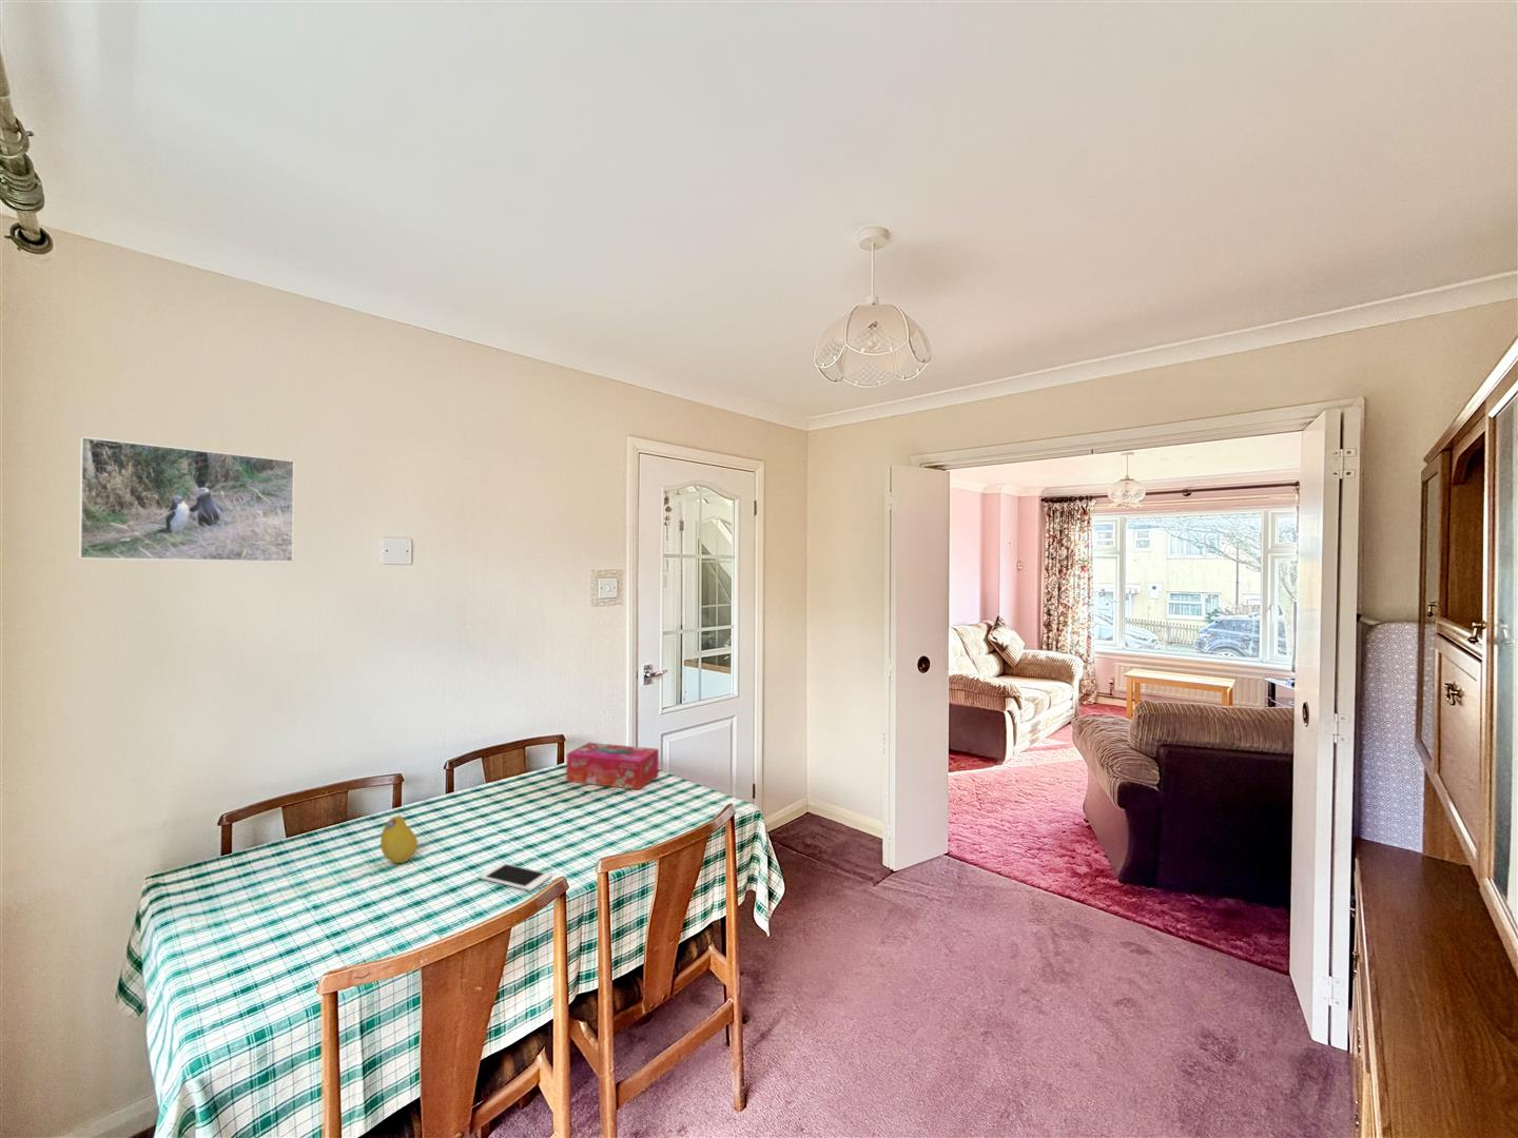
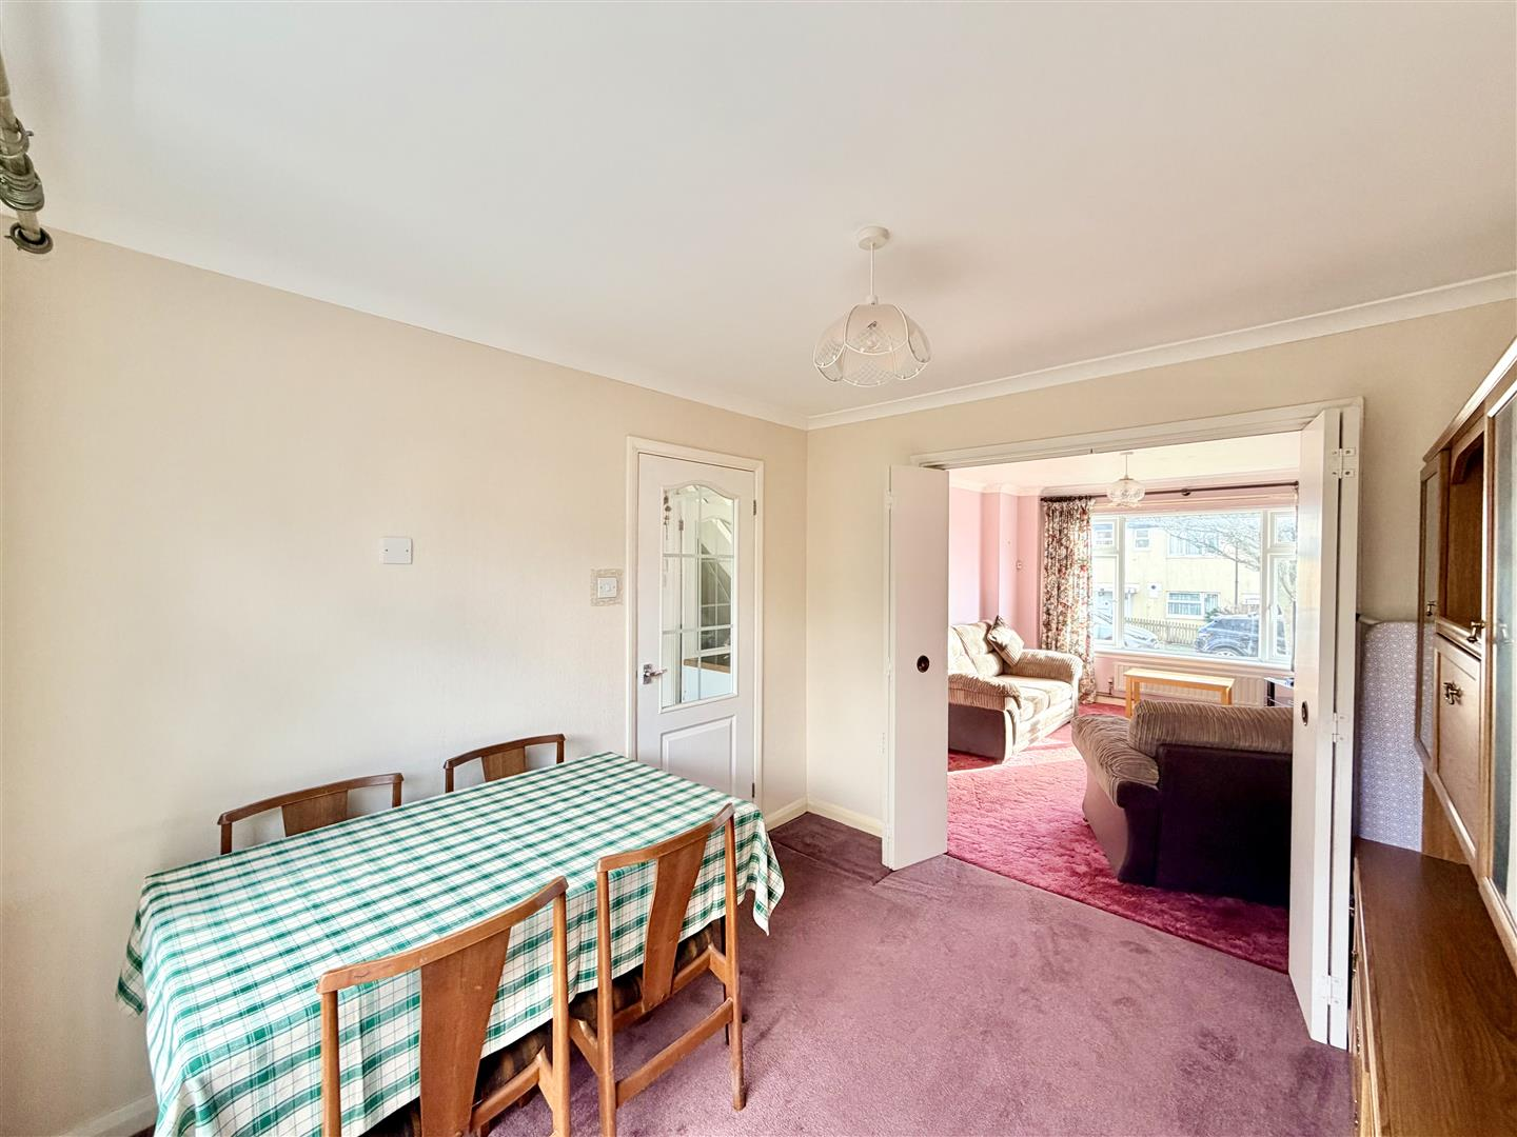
- tissue box (612, 764)
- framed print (196, 504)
- cell phone (515, 876)
- fruit (398, 839)
